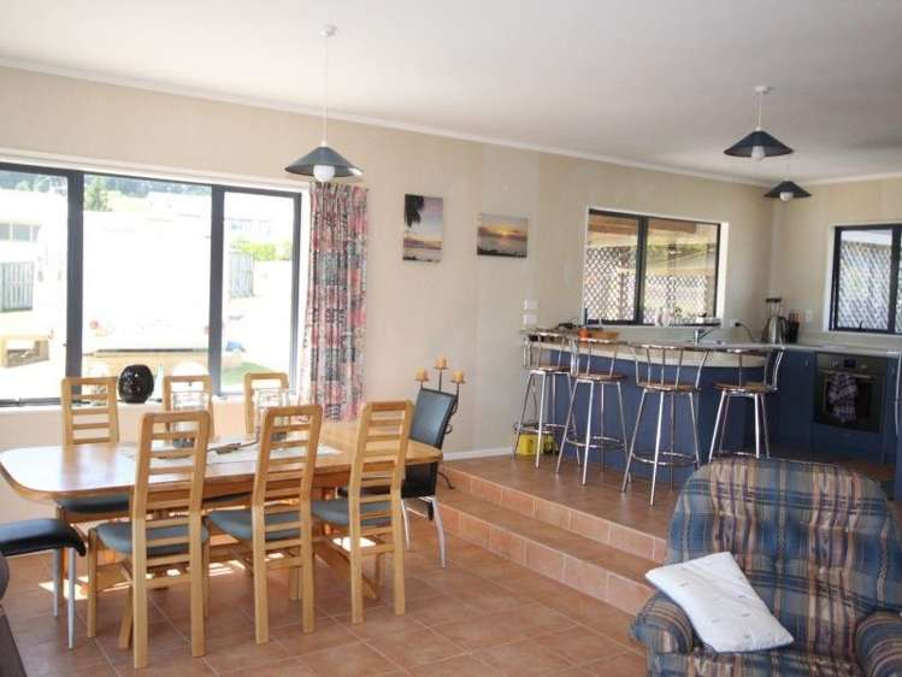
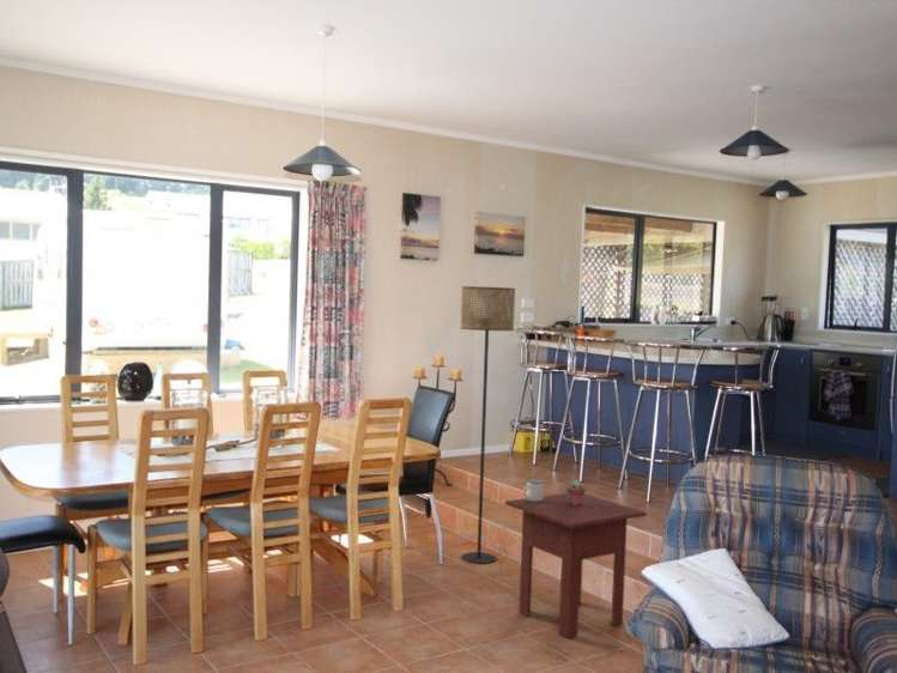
+ mug (532, 490)
+ floor lamp (483, 424)
+ potted succulent (575, 491)
+ side table (572, 562)
